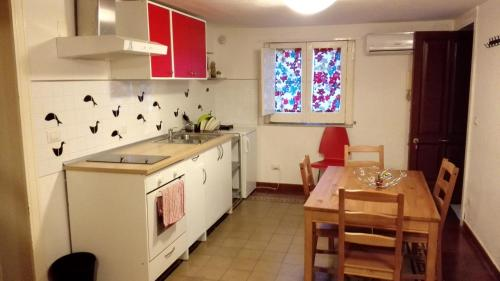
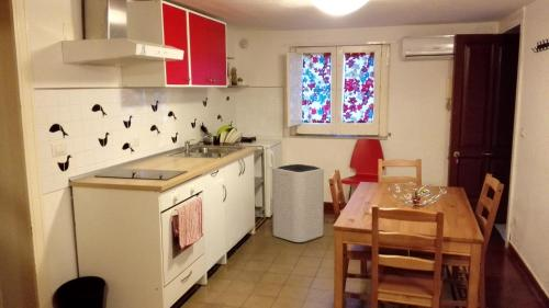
+ trash can (298, 201)
